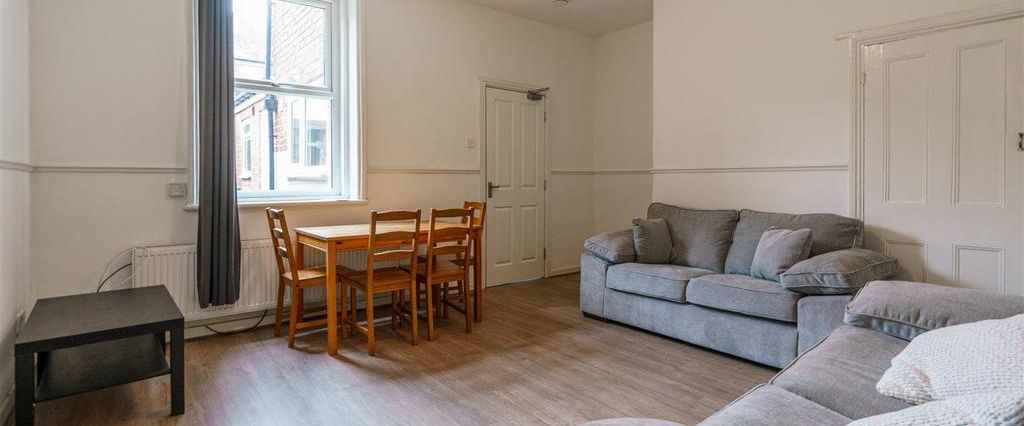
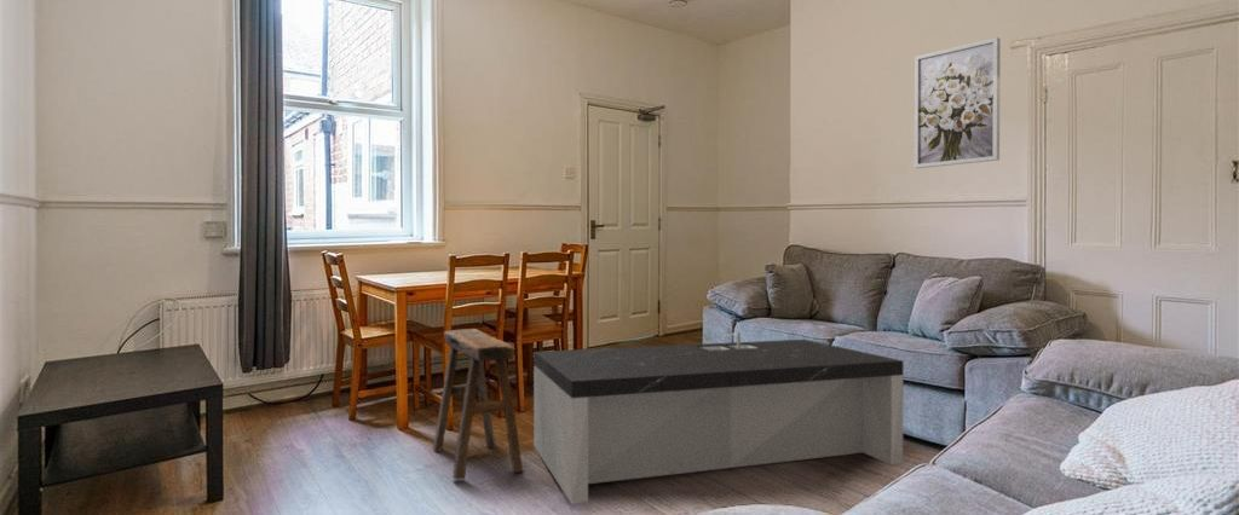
+ wall art (955, 105)
+ coffee table (710, 397)
+ stool (474, 398)
